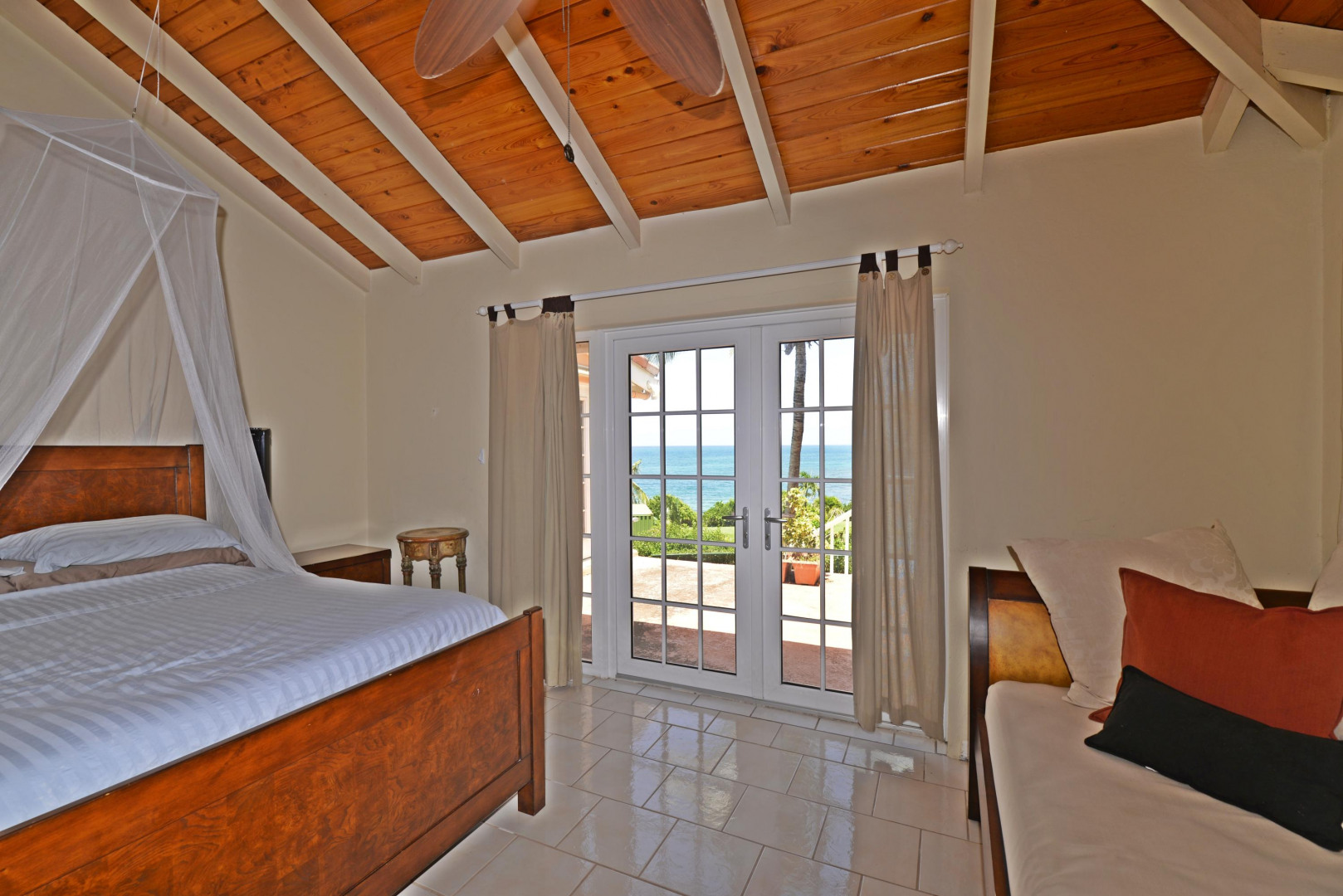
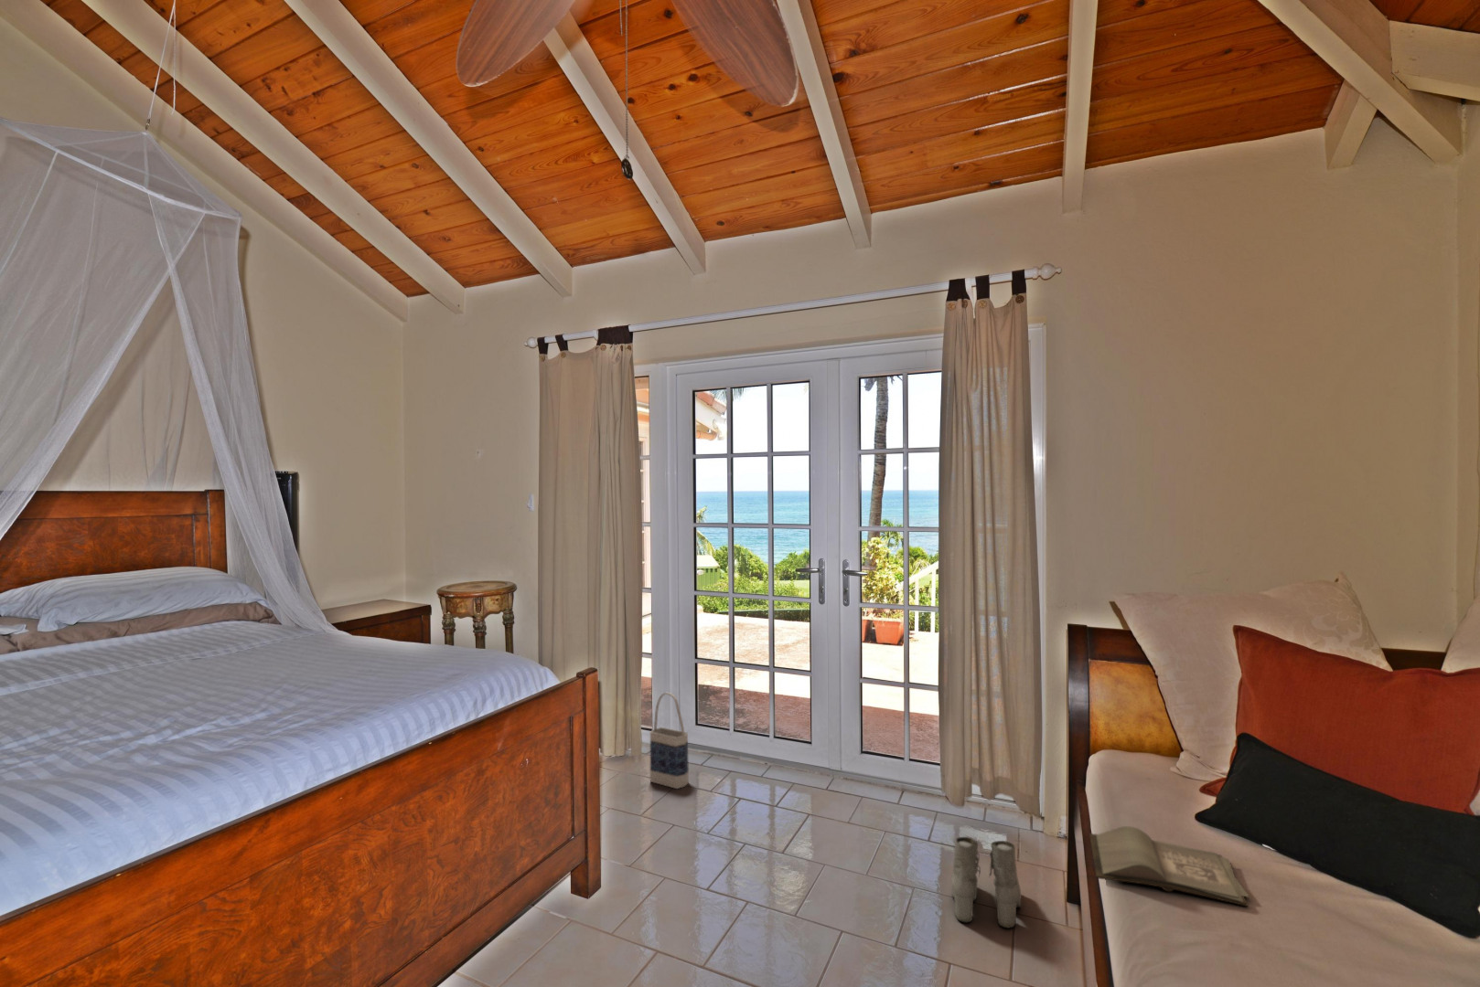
+ boots (980, 870)
+ bag (669, 738)
+ hardback book (1164, 858)
